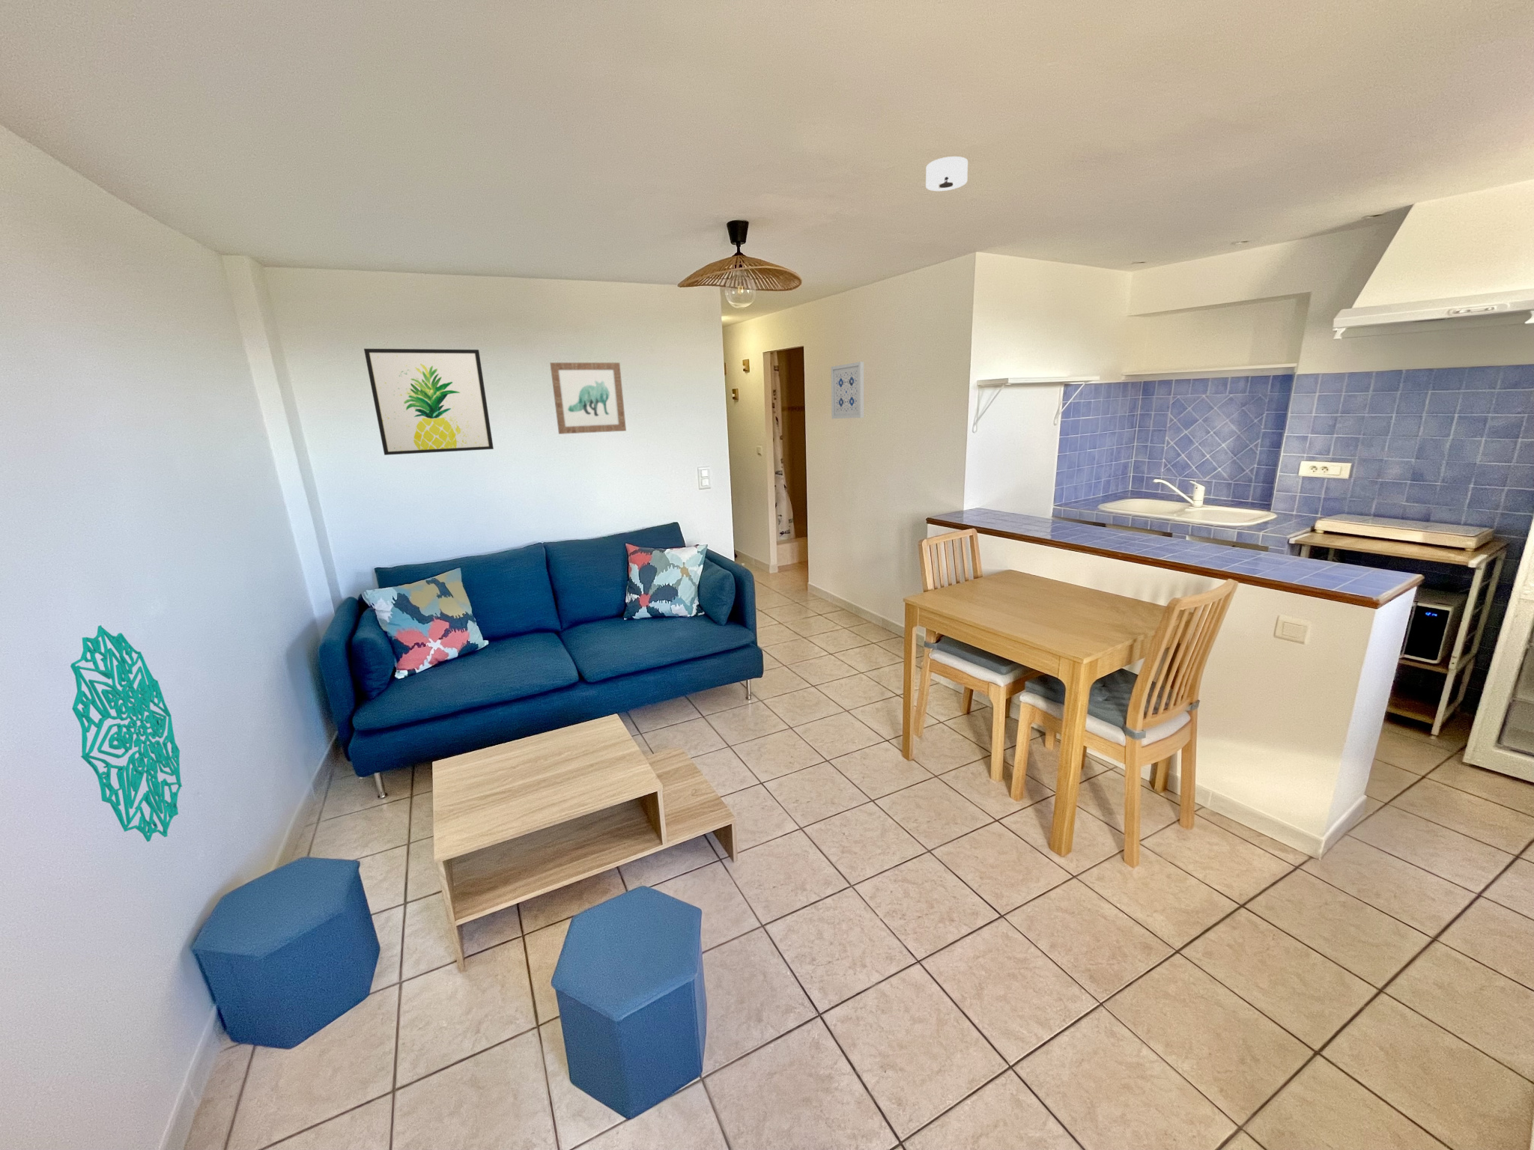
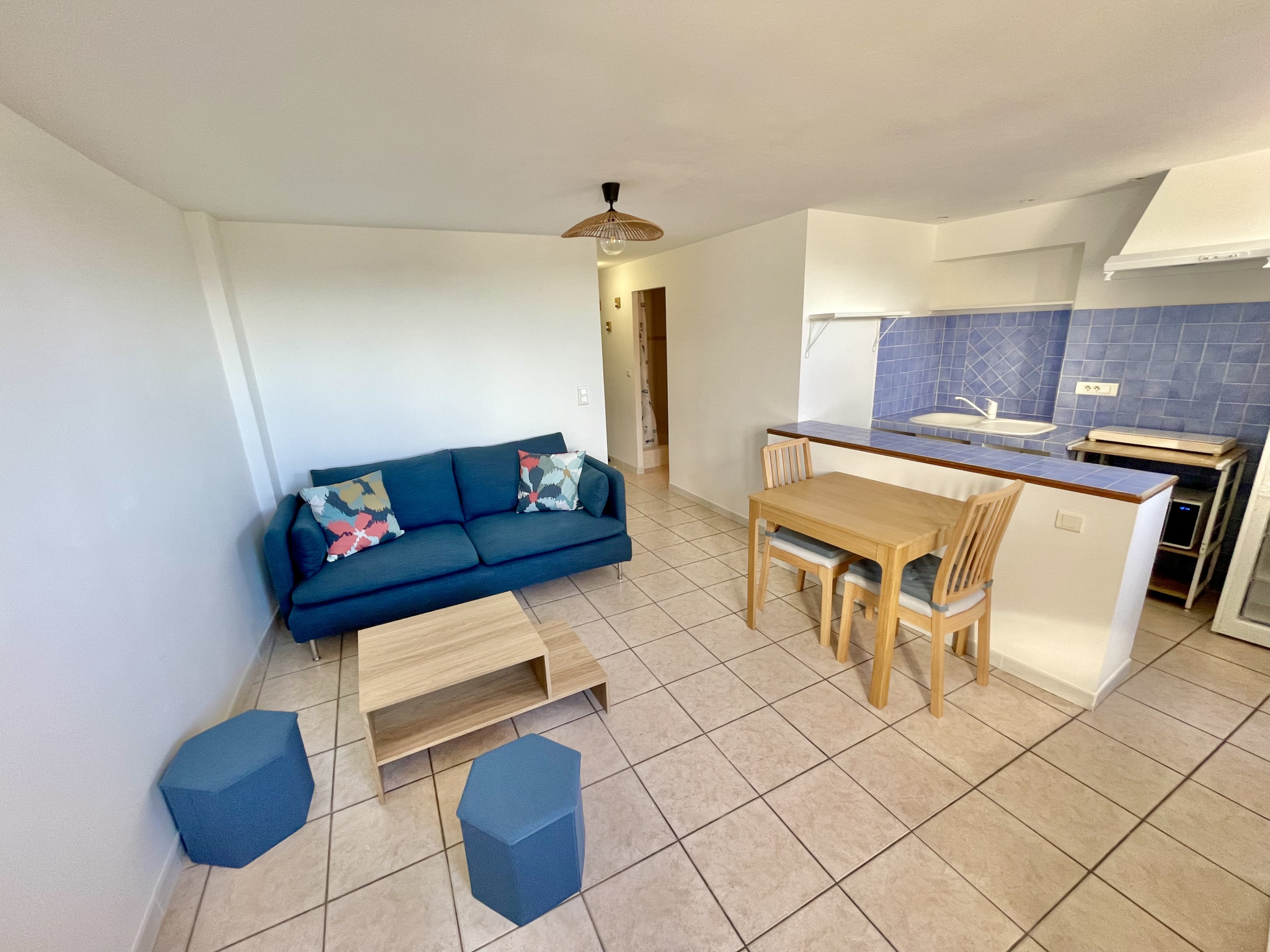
- wall art (847, 391)
- wall art (588, 397)
- wall art (432, 401)
- wall decoration (133, 732)
- smoke detector (946, 175)
